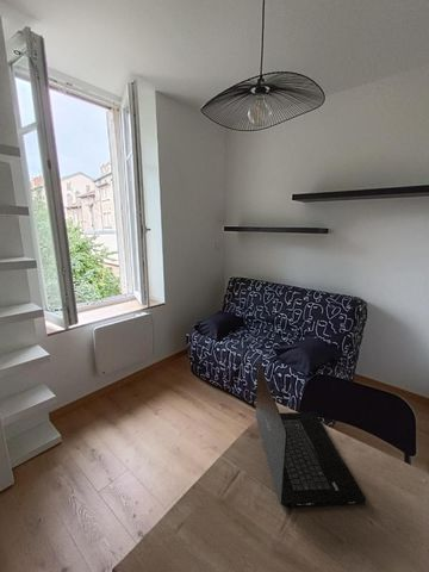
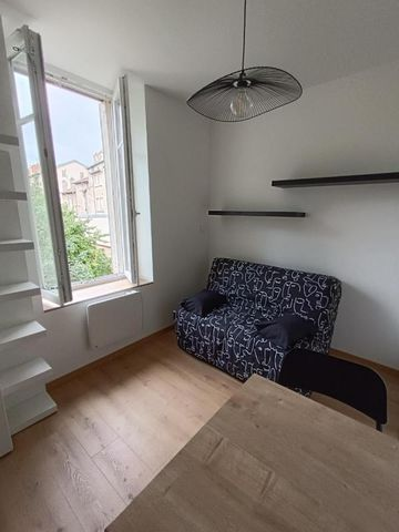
- laptop (303, 421)
